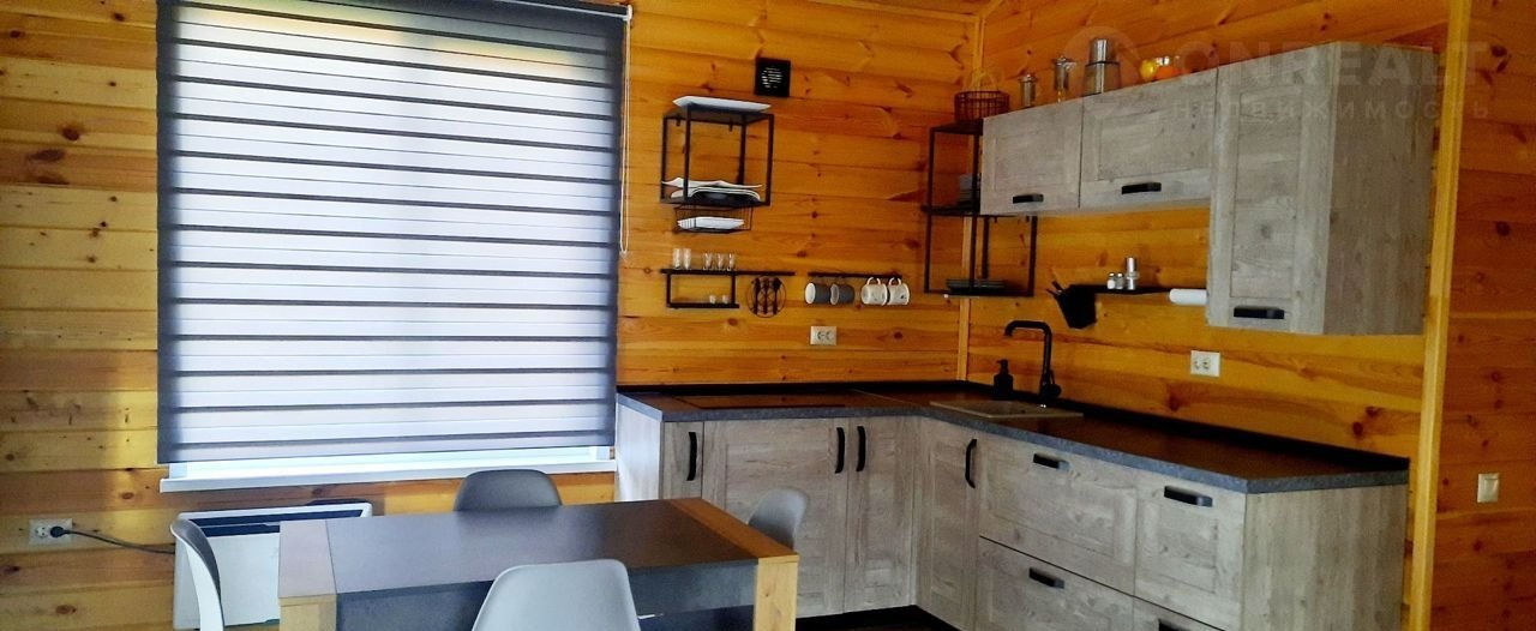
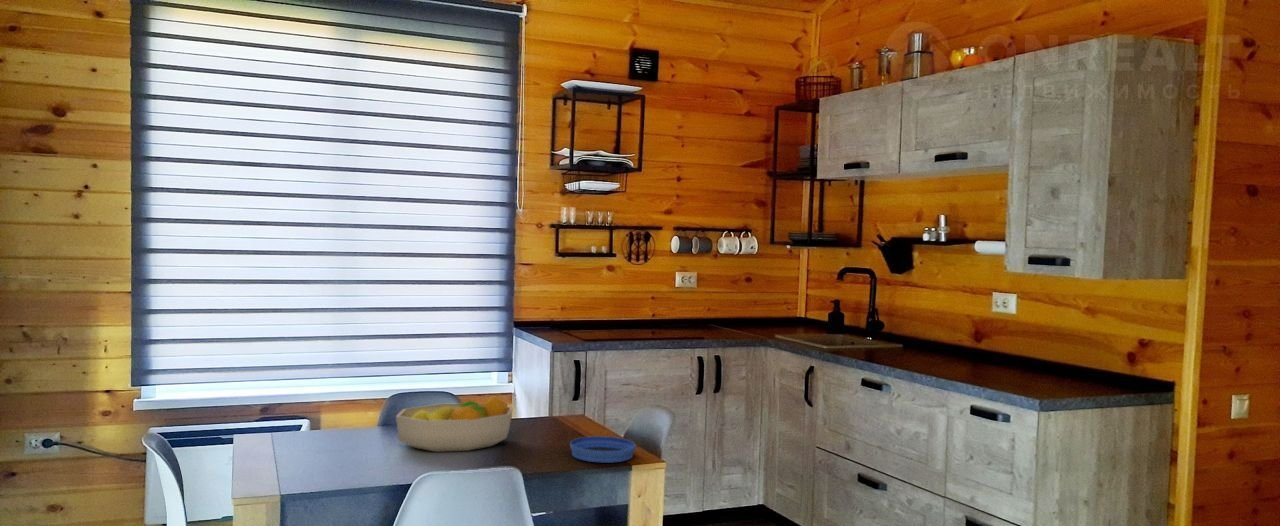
+ fruit bowl (456, 420)
+ bowl (602, 449)
